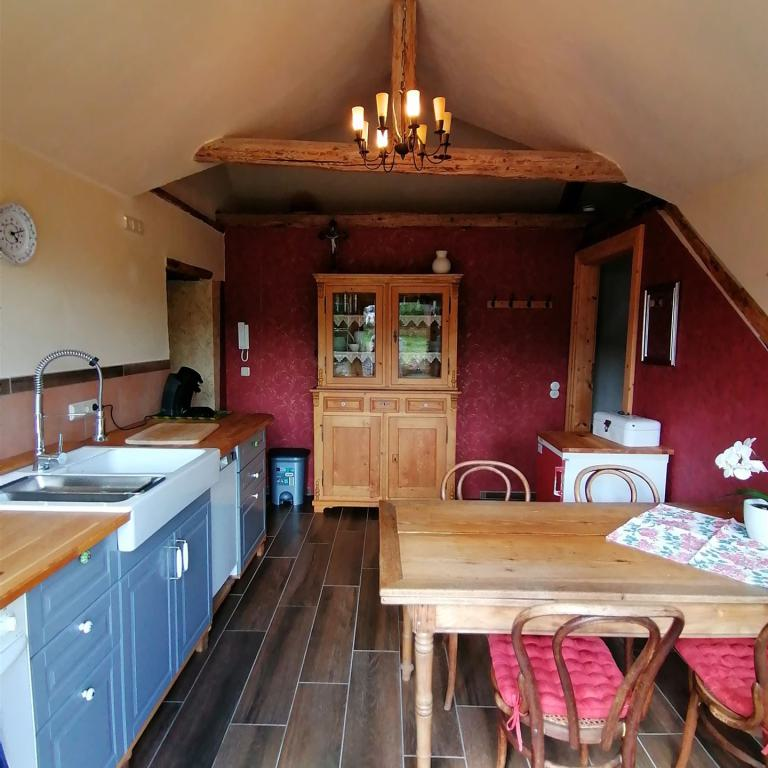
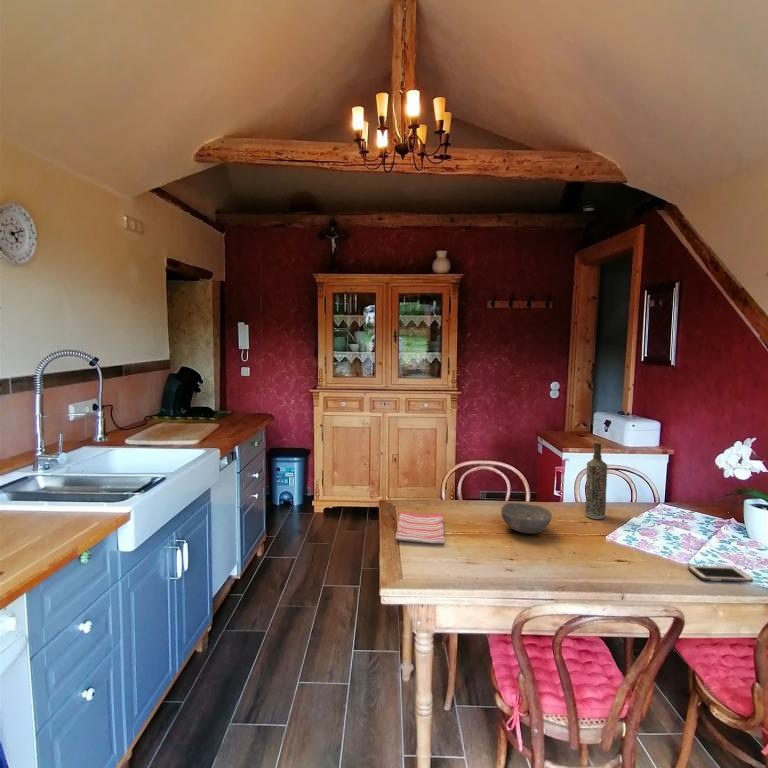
+ cell phone (719, 573)
+ bowl (525, 520)
+ dish towel (420, 526)
+ bottle (596, 479)
